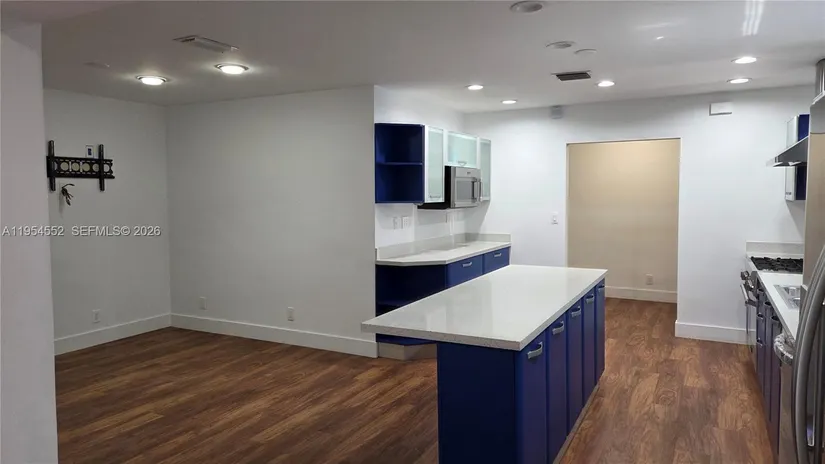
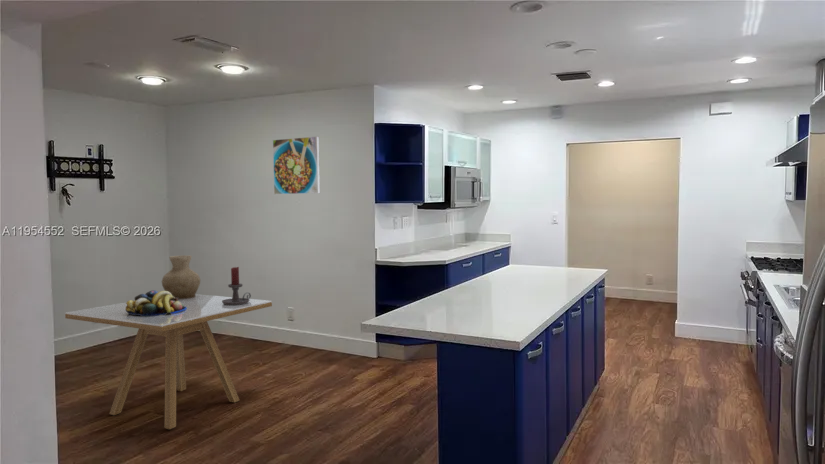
+ vase (181, 276)
+ fruit bowl (157, 301)
+ dining table (175, 357)
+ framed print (295, 166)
+ candle holder (238, 284)
